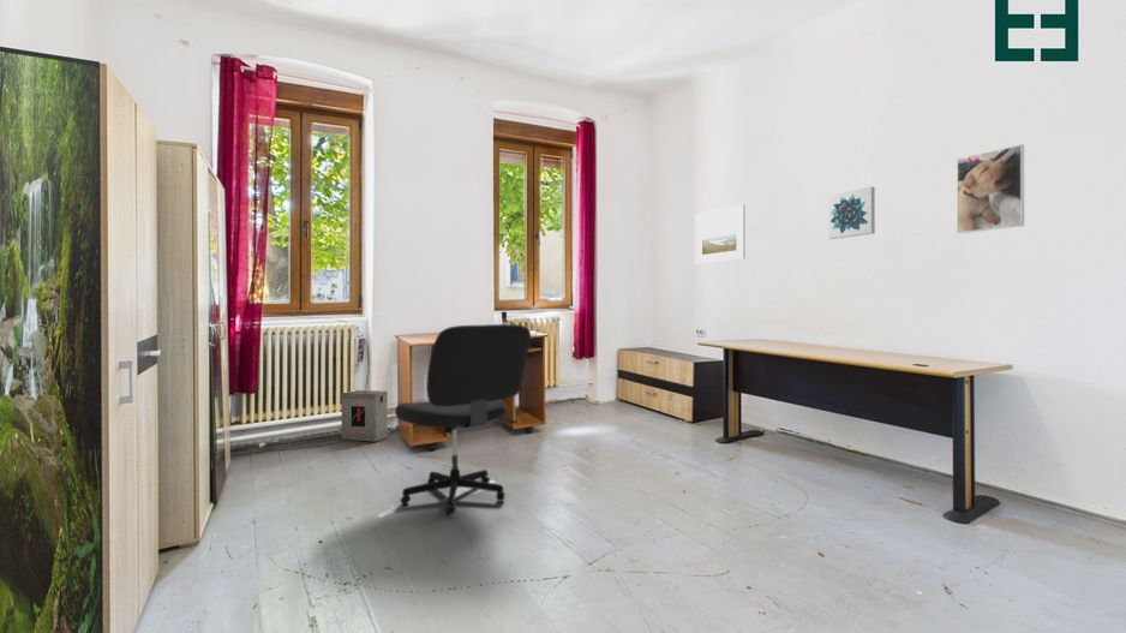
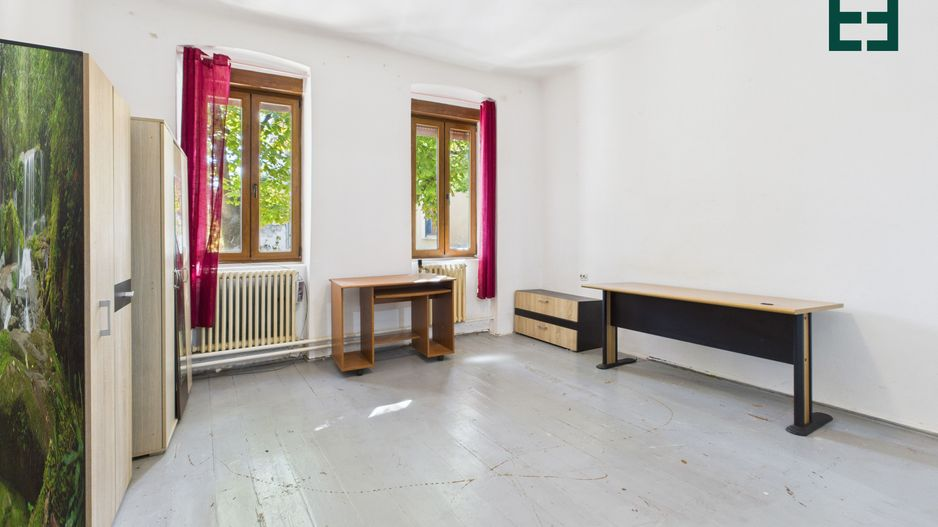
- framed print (718, 235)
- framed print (989, 191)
- box (364, 414)
- office chair (461, 411)
- wall art (850, 214)
